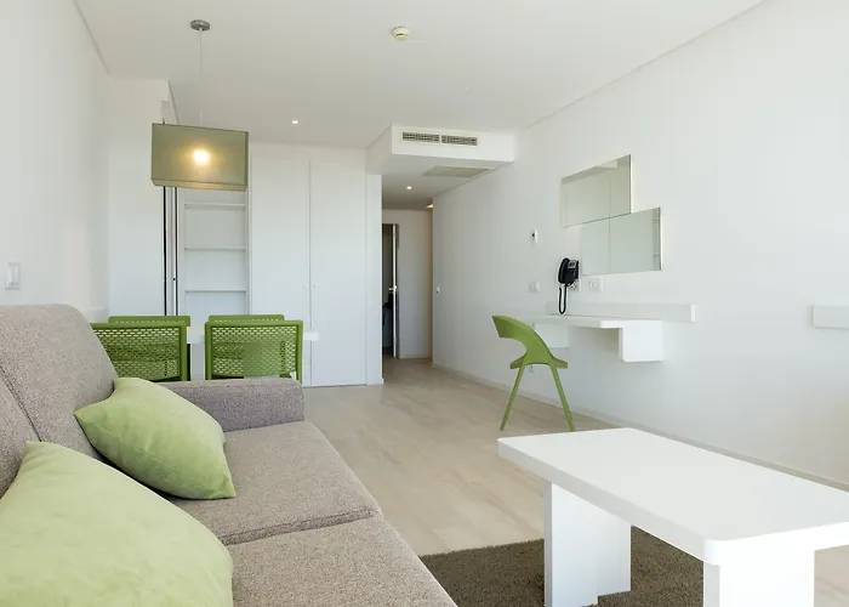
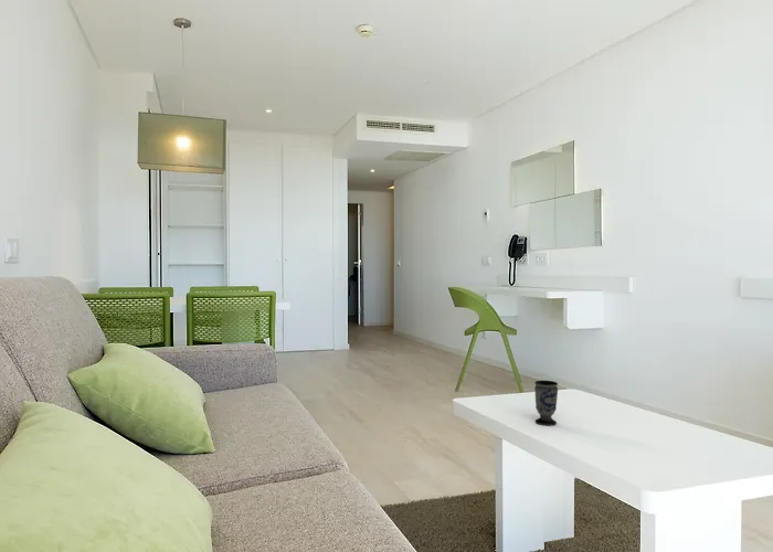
+ cup (546, 402)
